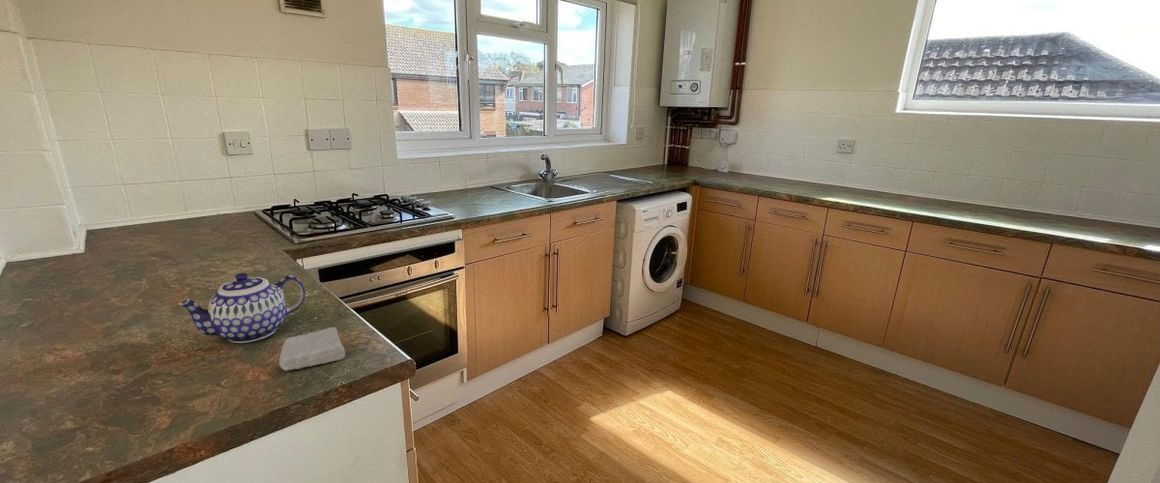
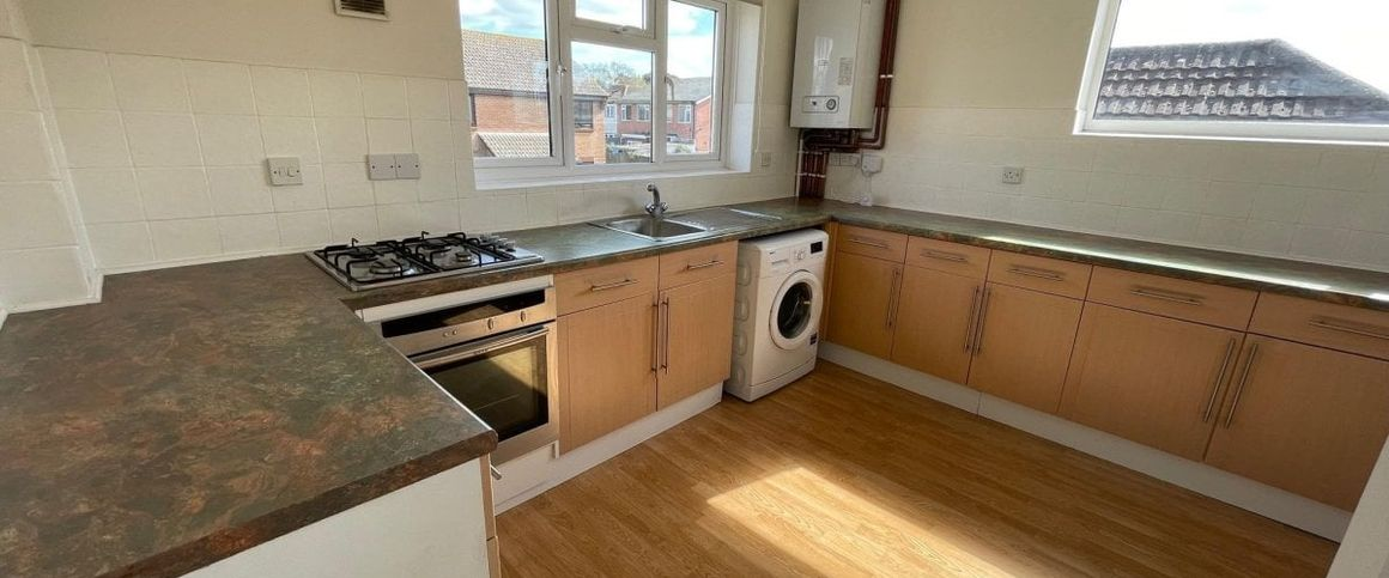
- teapot (247, 303)
- soap bar (311, 348)
